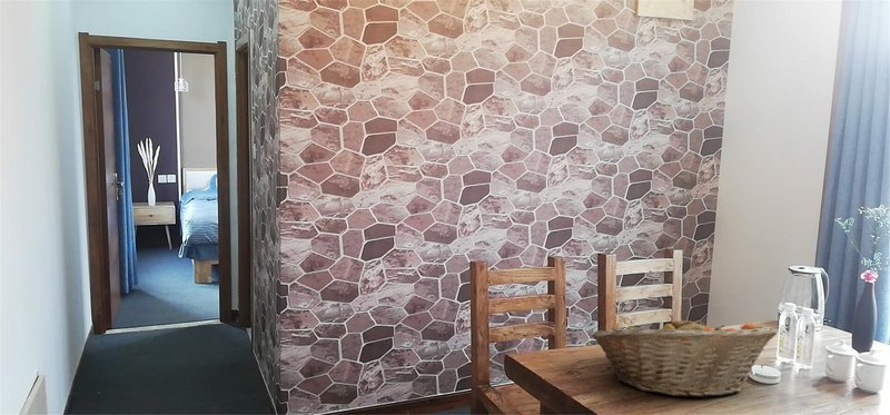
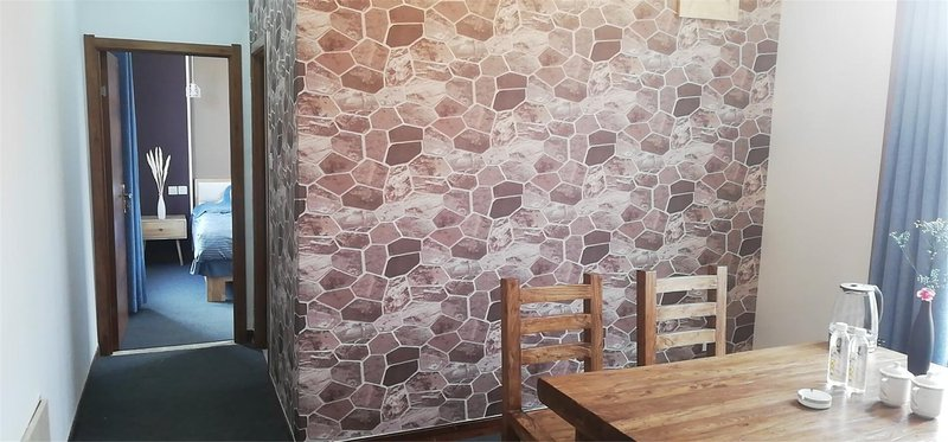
- fruit basket (681, 347)
